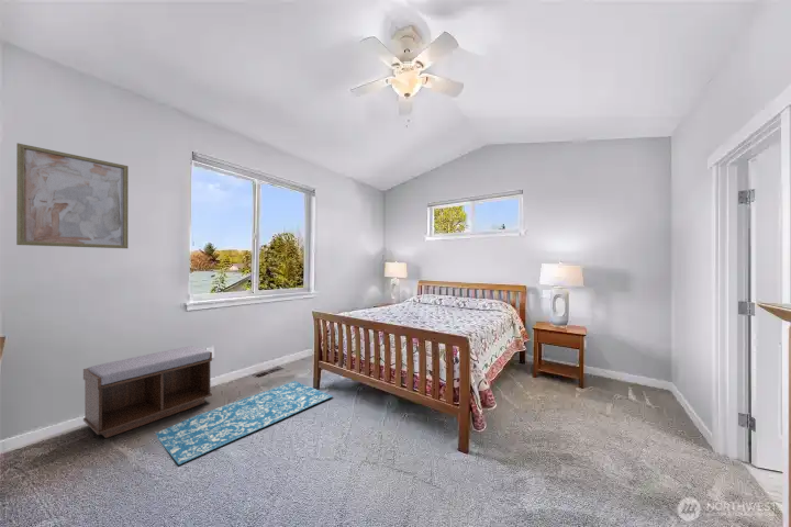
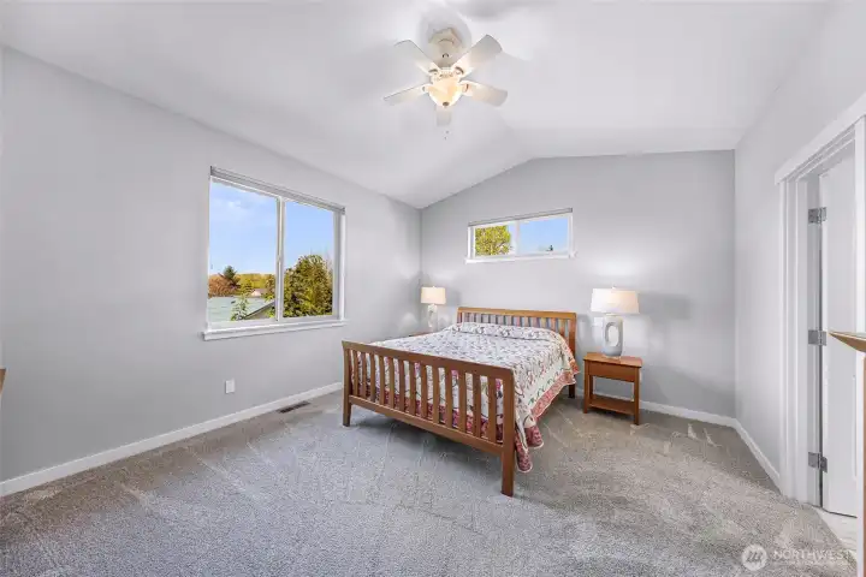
- bench (153, 384)
- rug (252, 412)
- wall art (78, 201)
